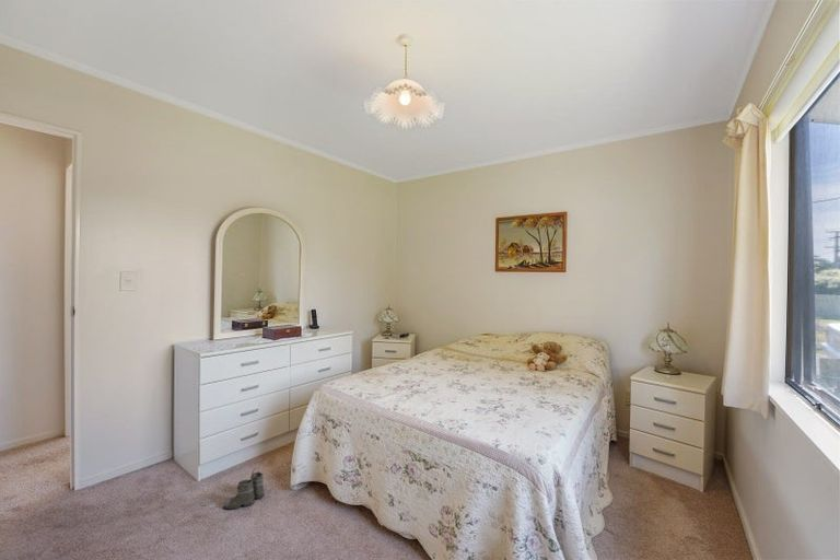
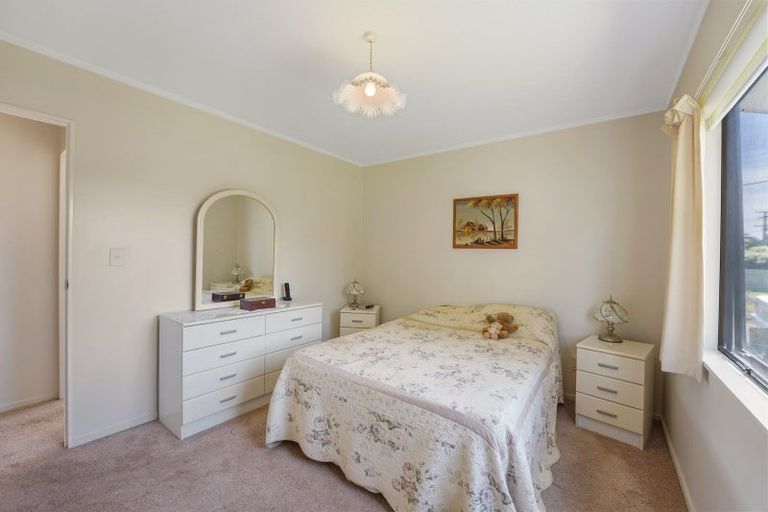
- boots (247, 487)
